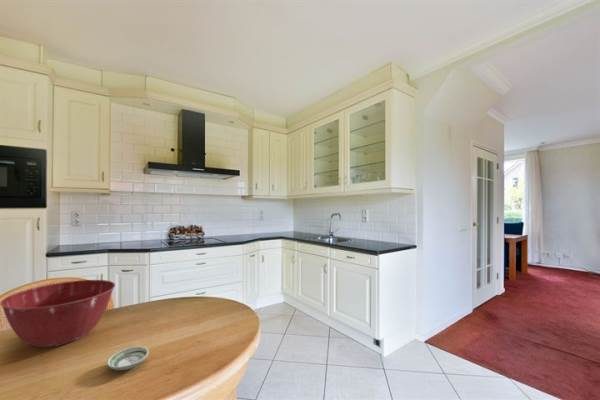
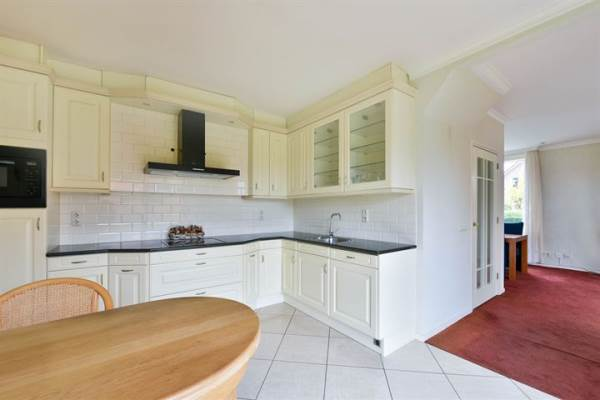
- saucer (128, 360)
- mixing bowl (63, 313)
